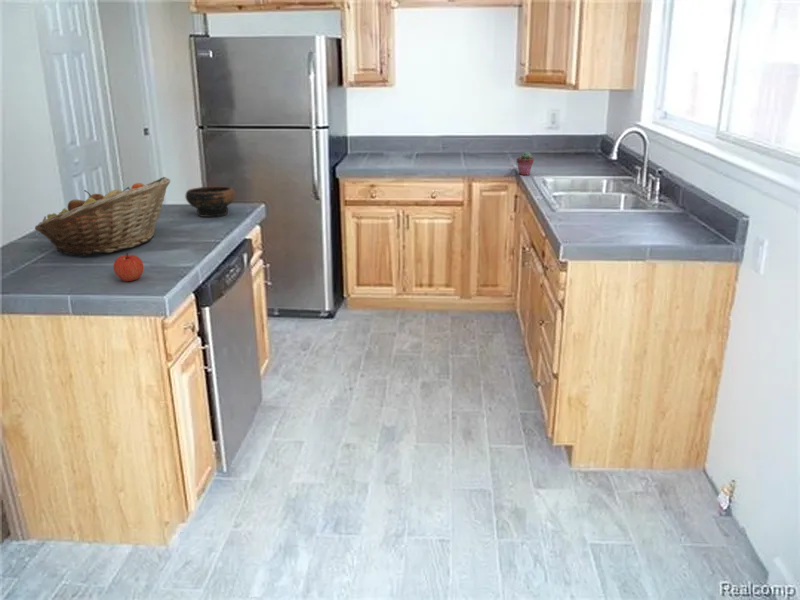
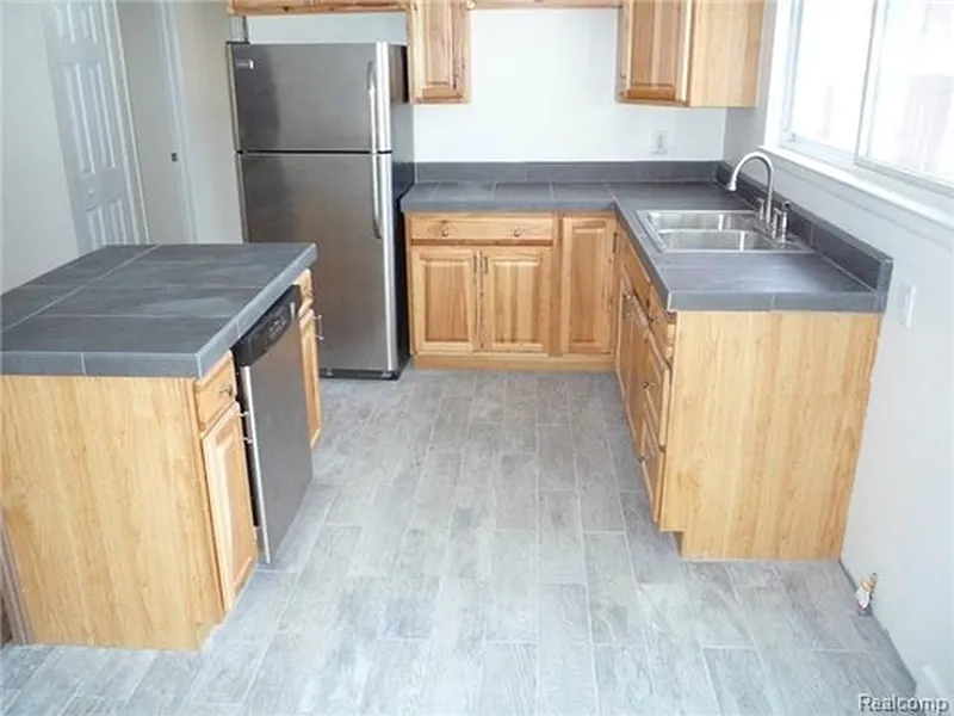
- potted succulent (525, 162)
- apple (128, 266)
- bowl (211, 201)
- fruit basket (108, 212)
